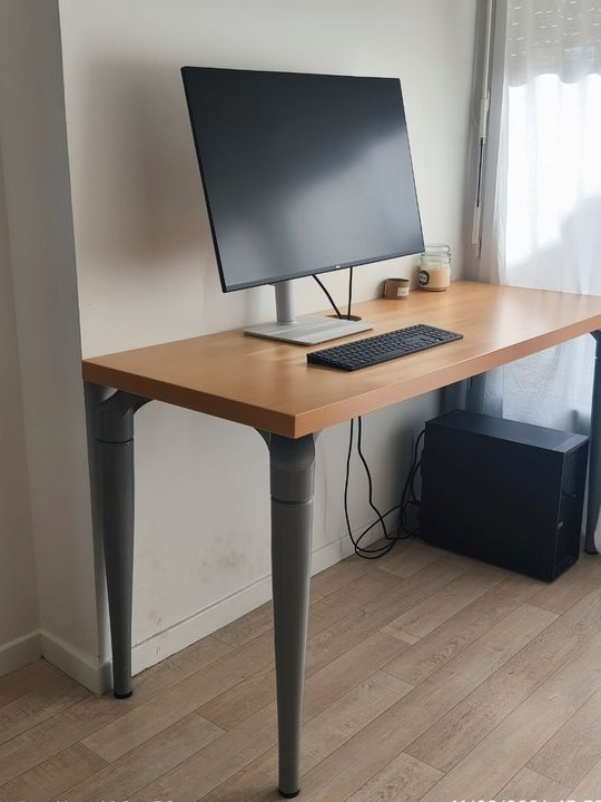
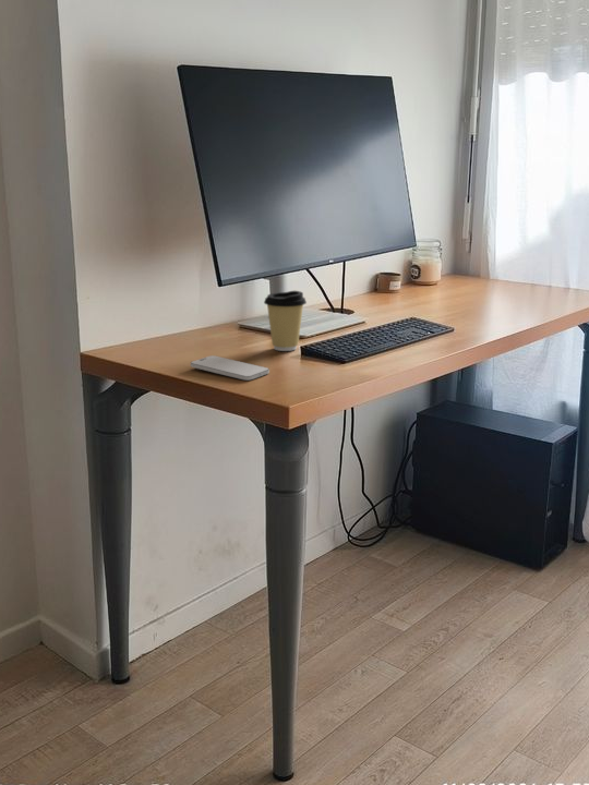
+ coffee cup (285, 321)
+ smartphone (229, 367)
